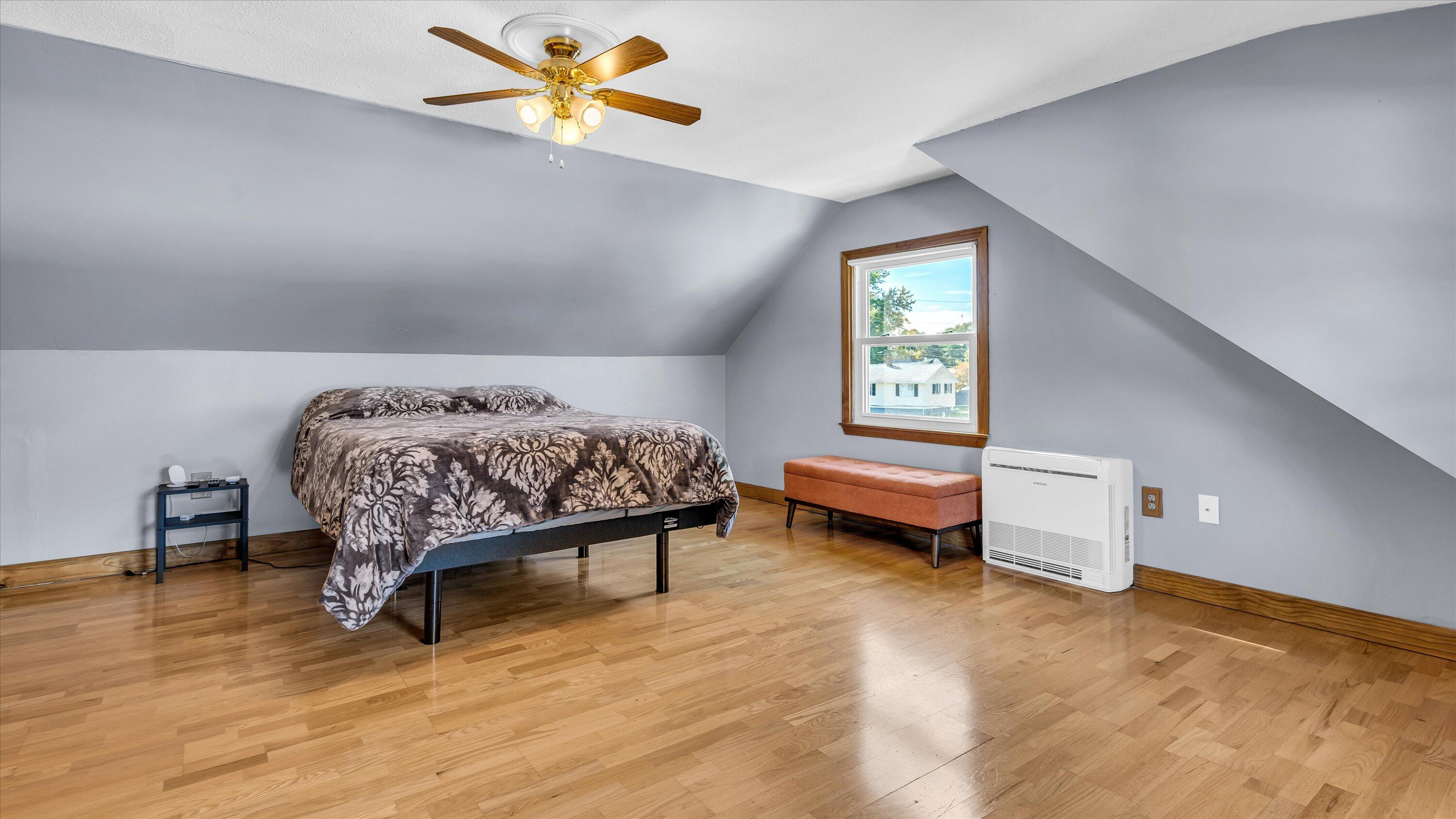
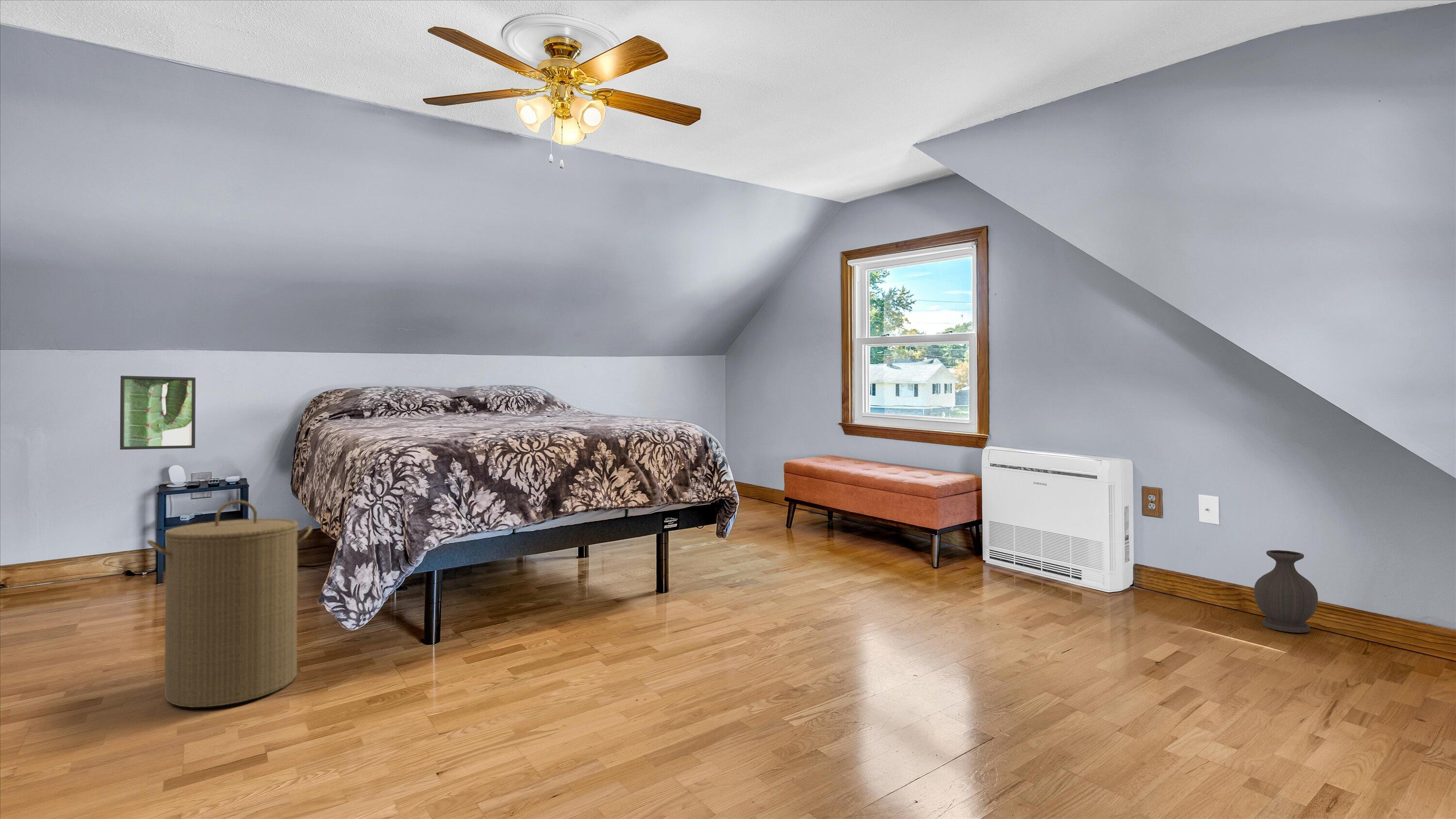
+ vase (1285, 590)
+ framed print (159, 412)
+ laundry hamper (233, 593)
